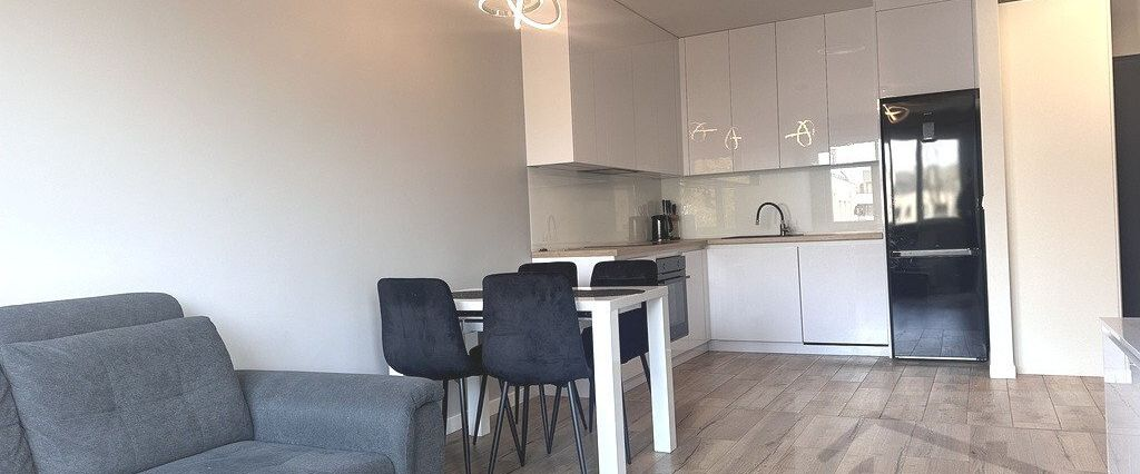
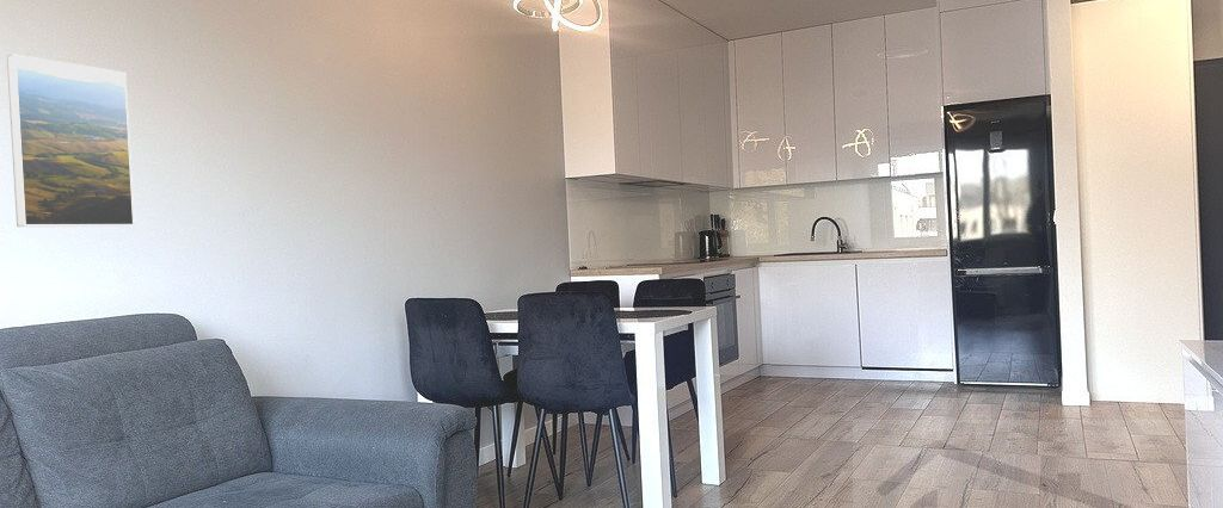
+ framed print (74, 144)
